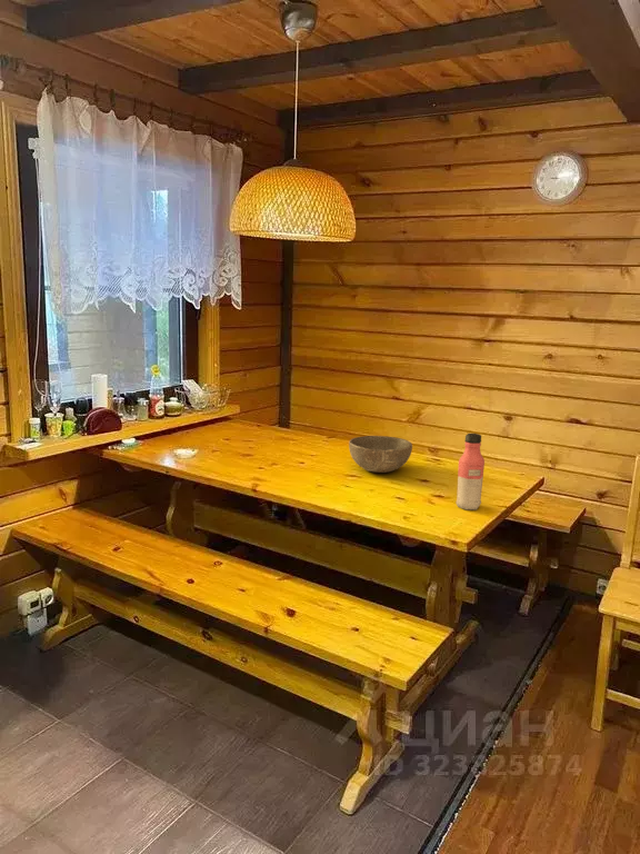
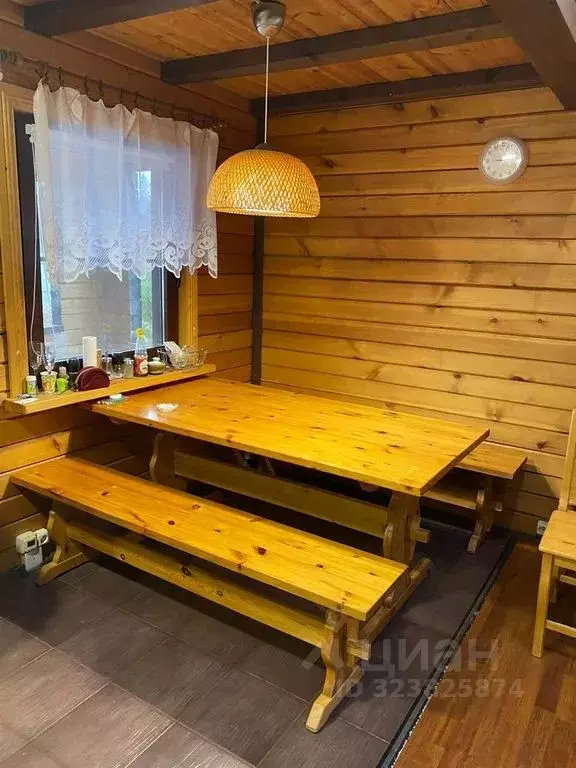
- water bottle (470, 470)
- bowl (380, 456)
